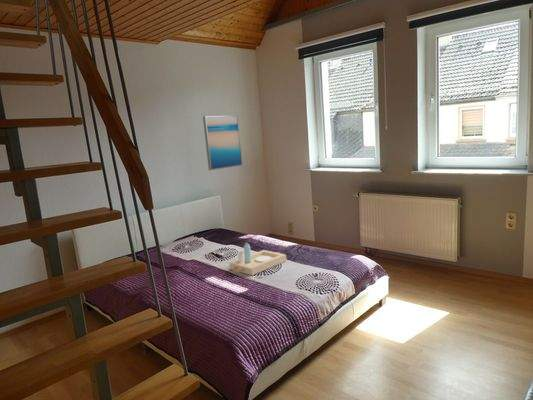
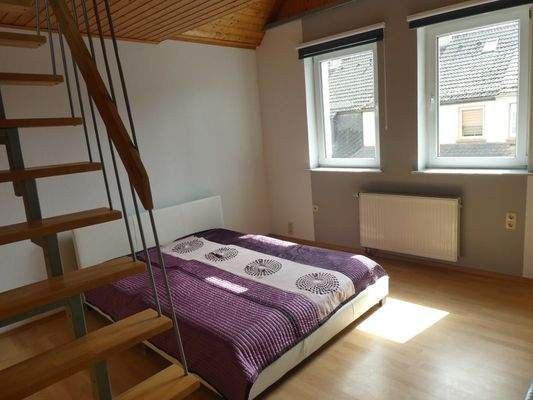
- serving tray (257, 253)
- wall art (223, 142)
